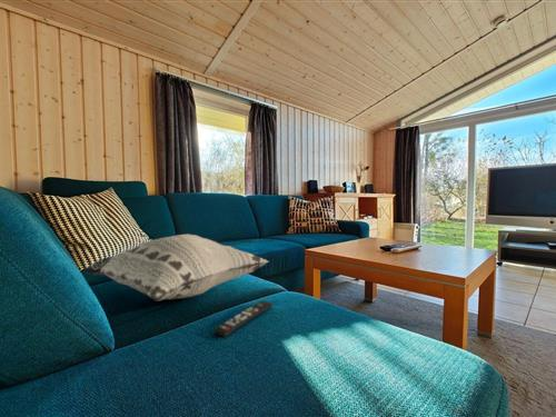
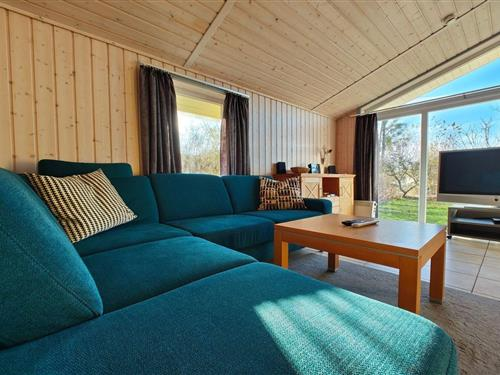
- decorative pillow (178, 265)
- remote control (246, 316)
